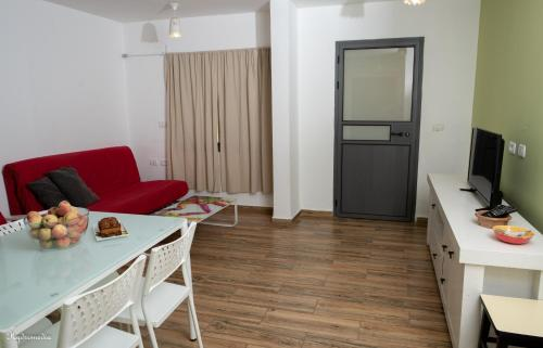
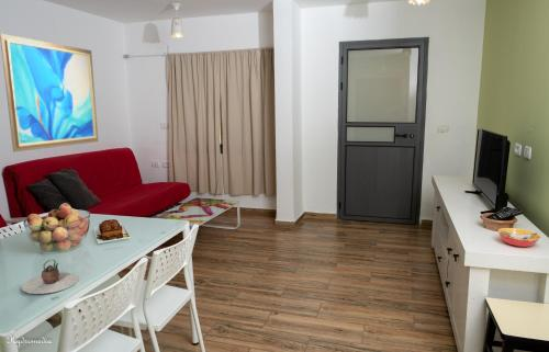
+ wall art (57, 95)
+ teapot (49, 272)
